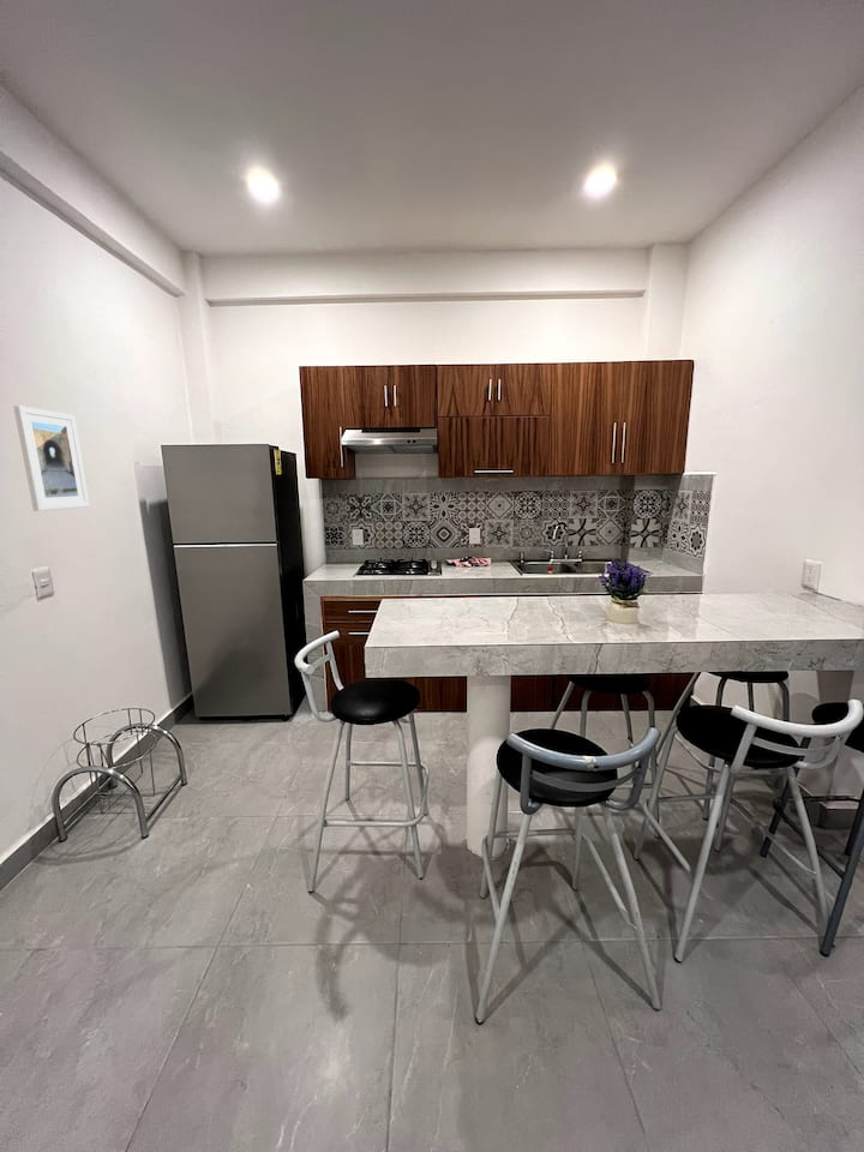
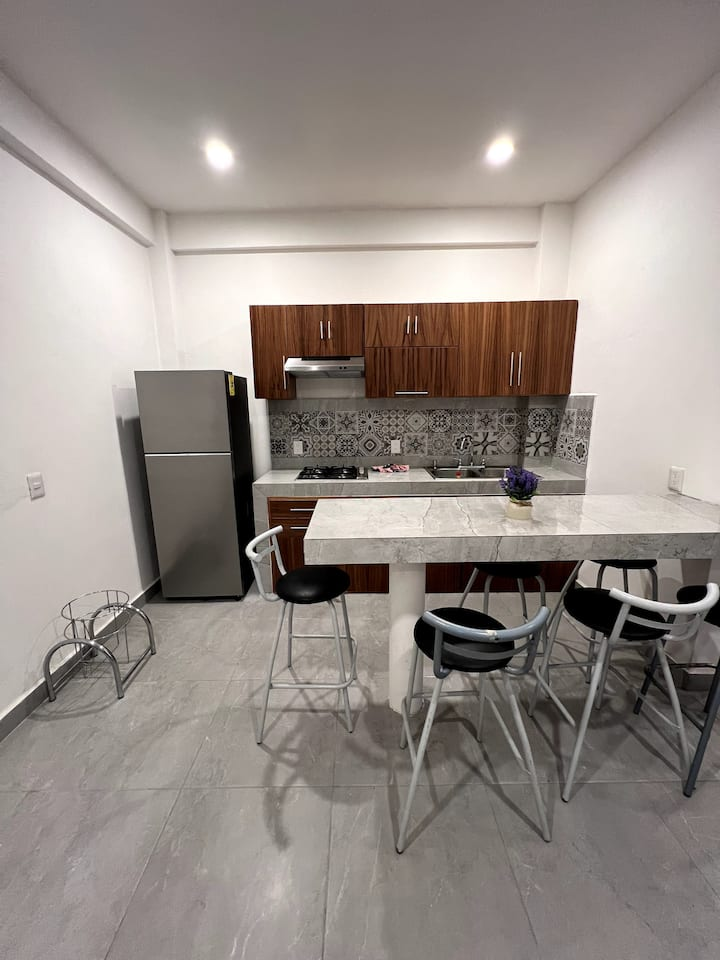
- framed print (54, 461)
